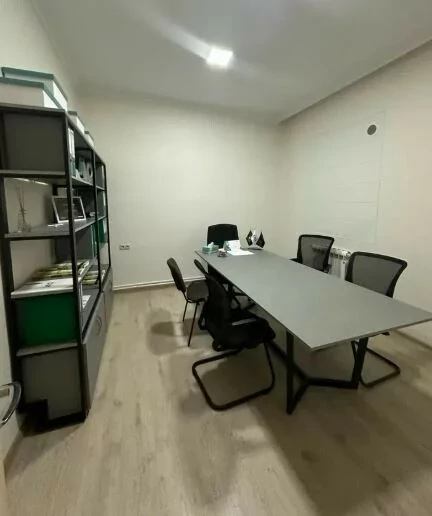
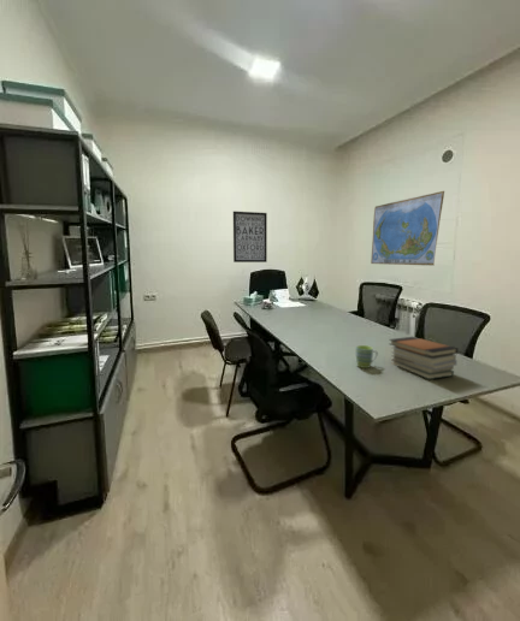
+ world map (402, 232)
+ wall art (249, 237)
+ mug (366, 356)
+ book stack (421, 356)
